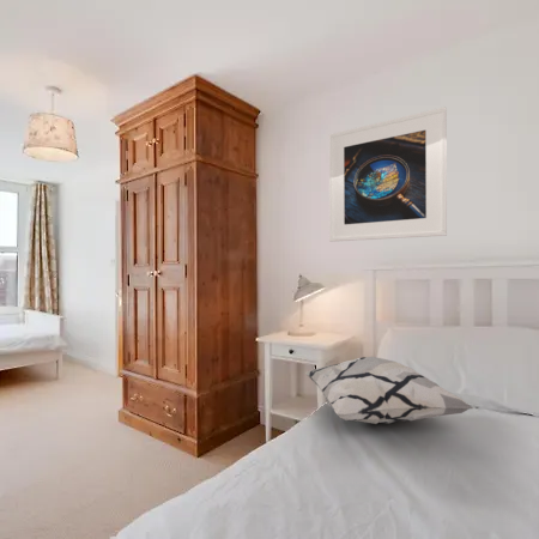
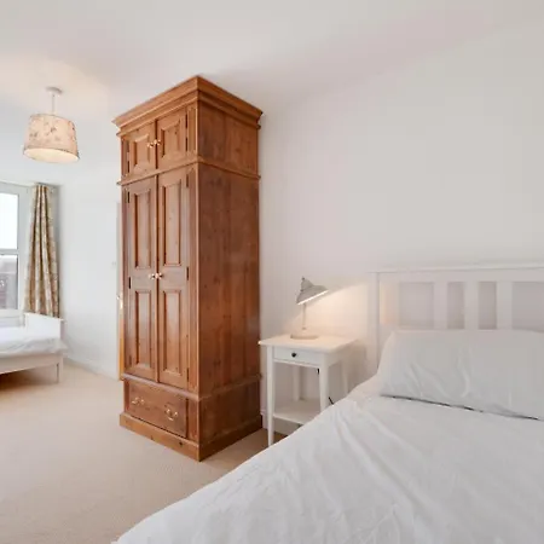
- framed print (382, 180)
- decorative pillow (376, 387)
